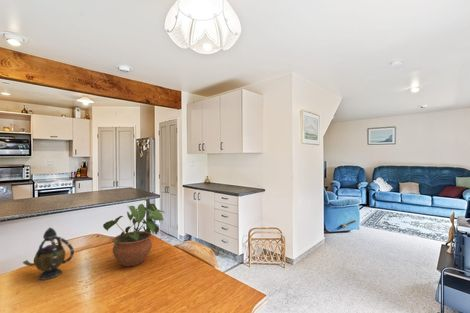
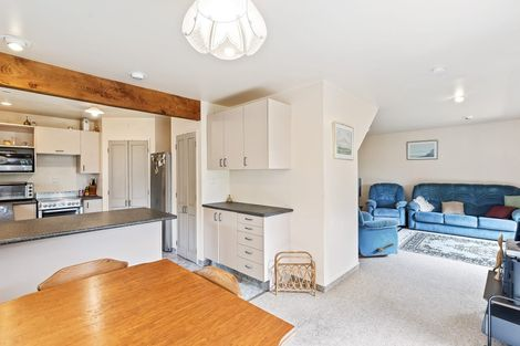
- teapot (44, 250)
- potted plant (138, 230)
